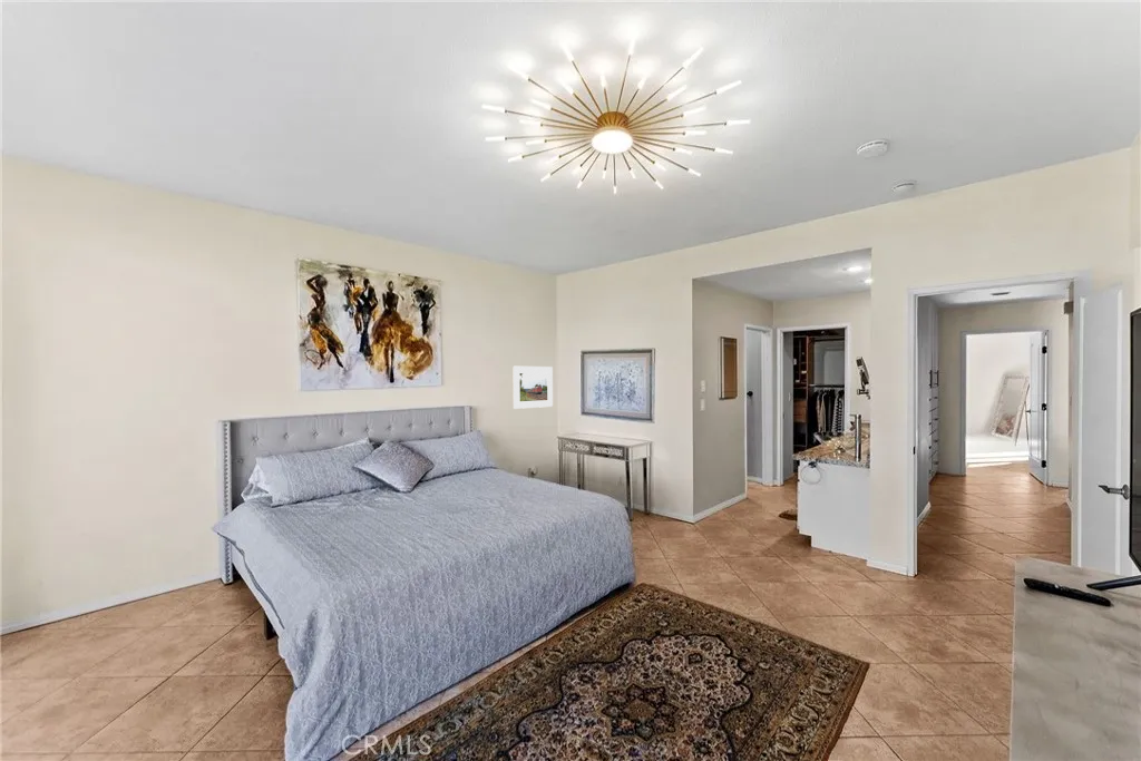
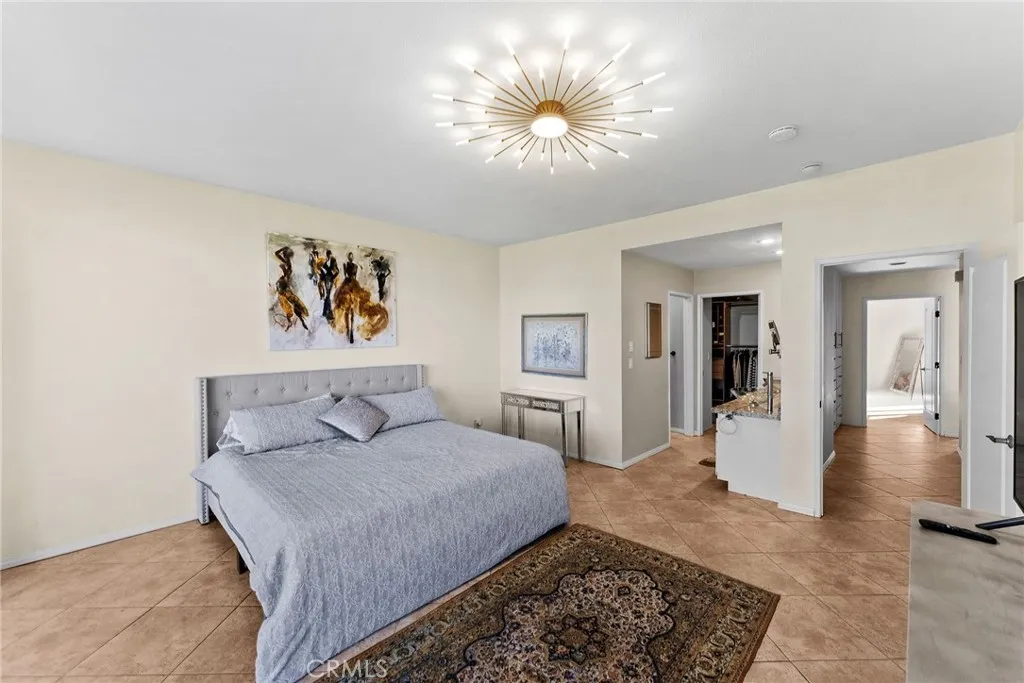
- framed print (533, 387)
